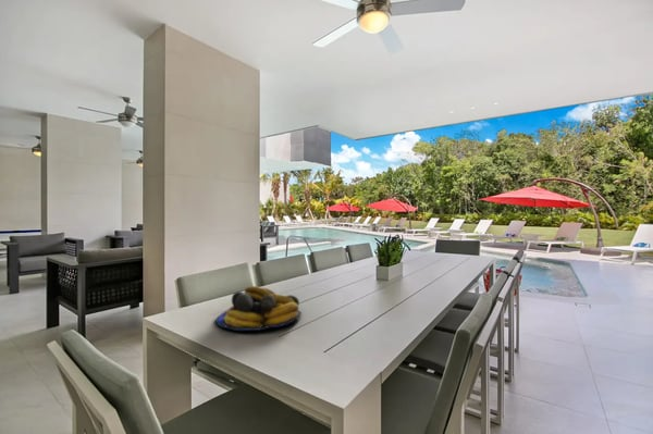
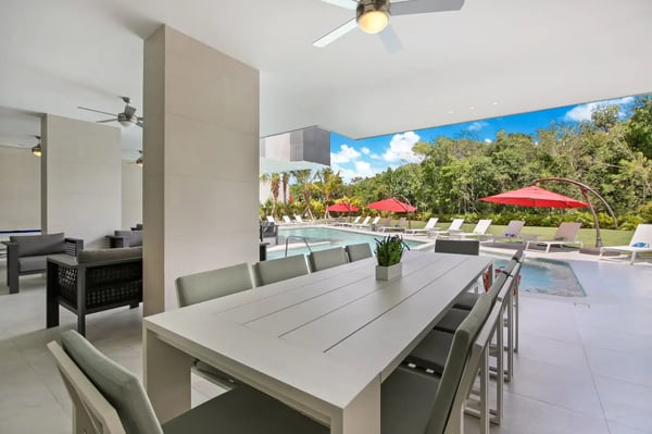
- fruit bowl (259, 301)
